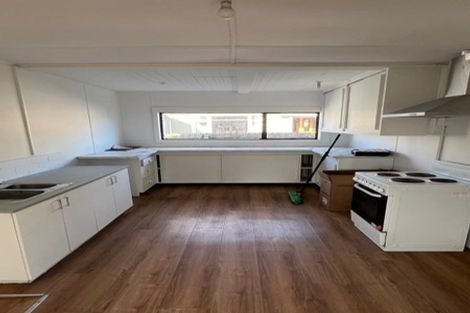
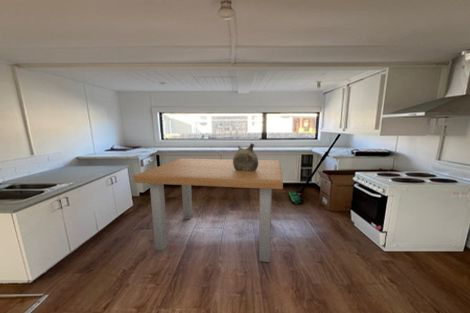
+ ceramic jug (245, 156)
+ dining table (218, 186)
